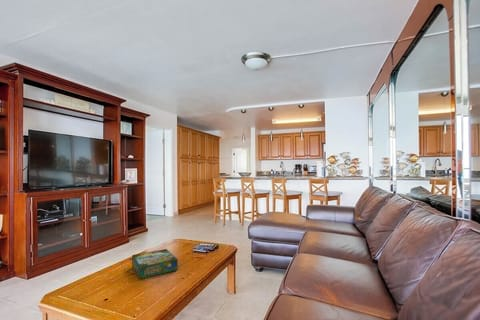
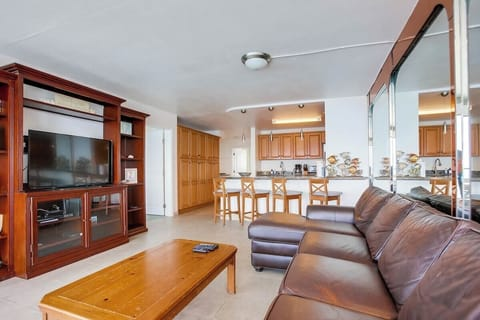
- board game (154, 262)
